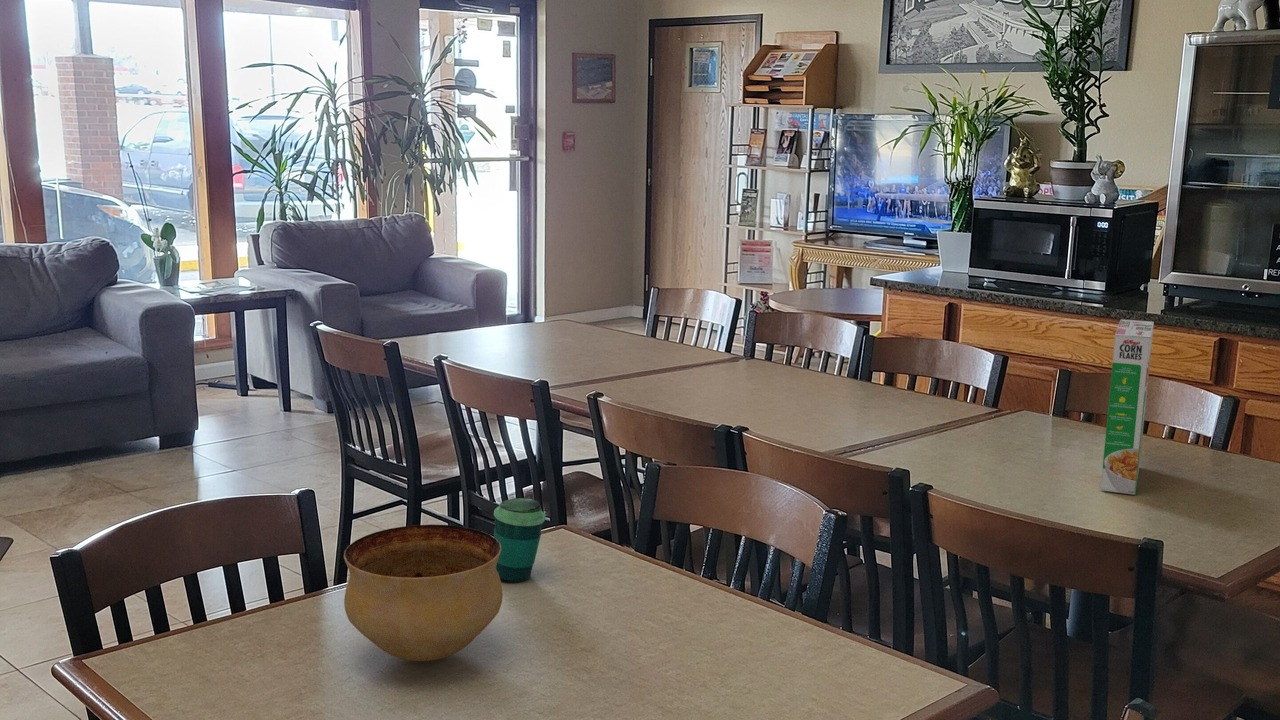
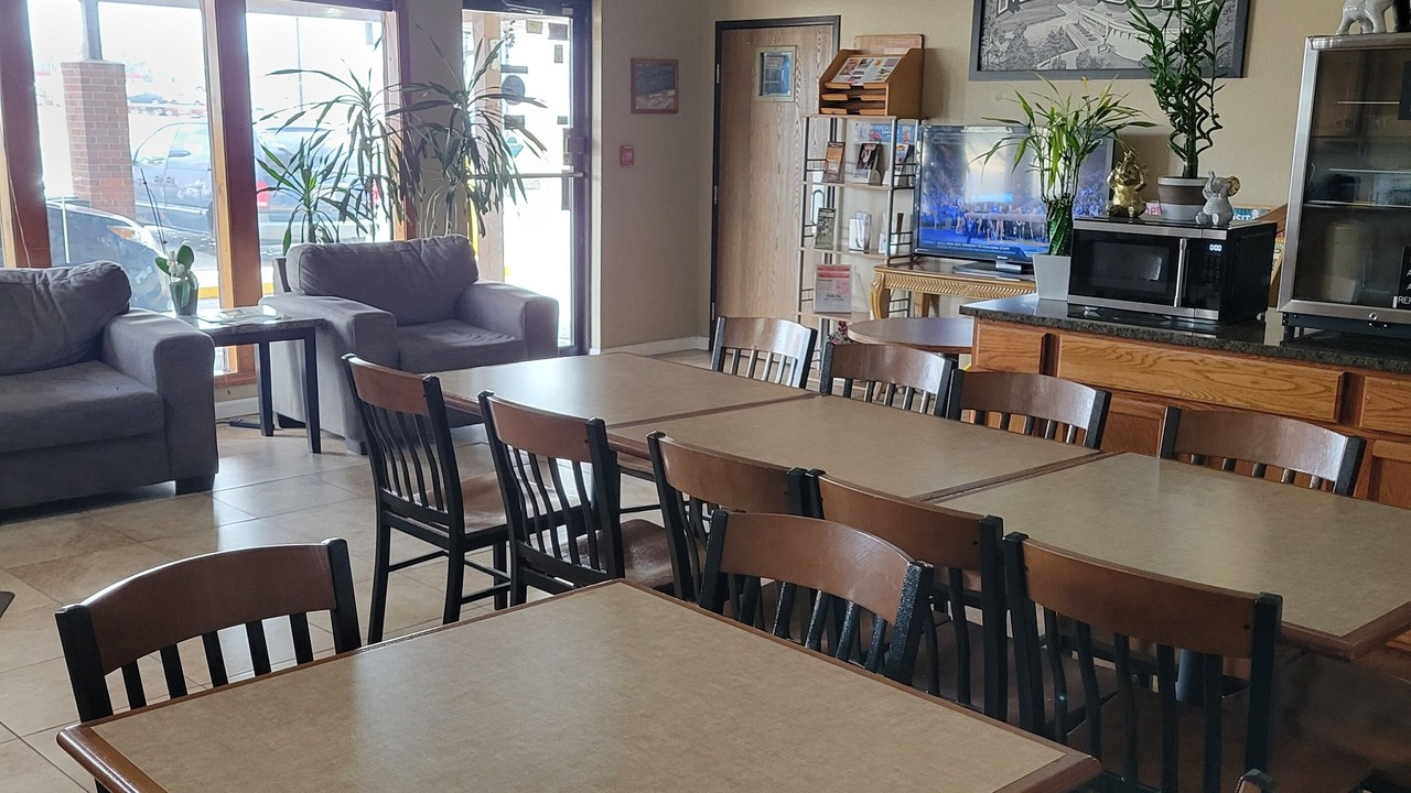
- cereal box (1127, 403)
- bowl (424, 602)
- cup (519, 540)
